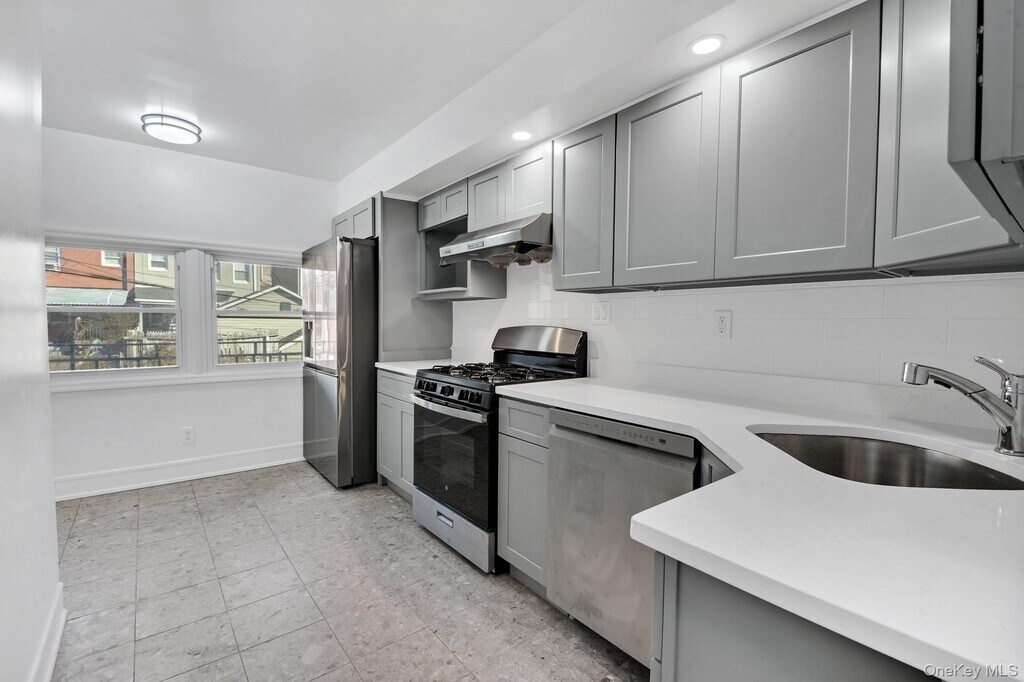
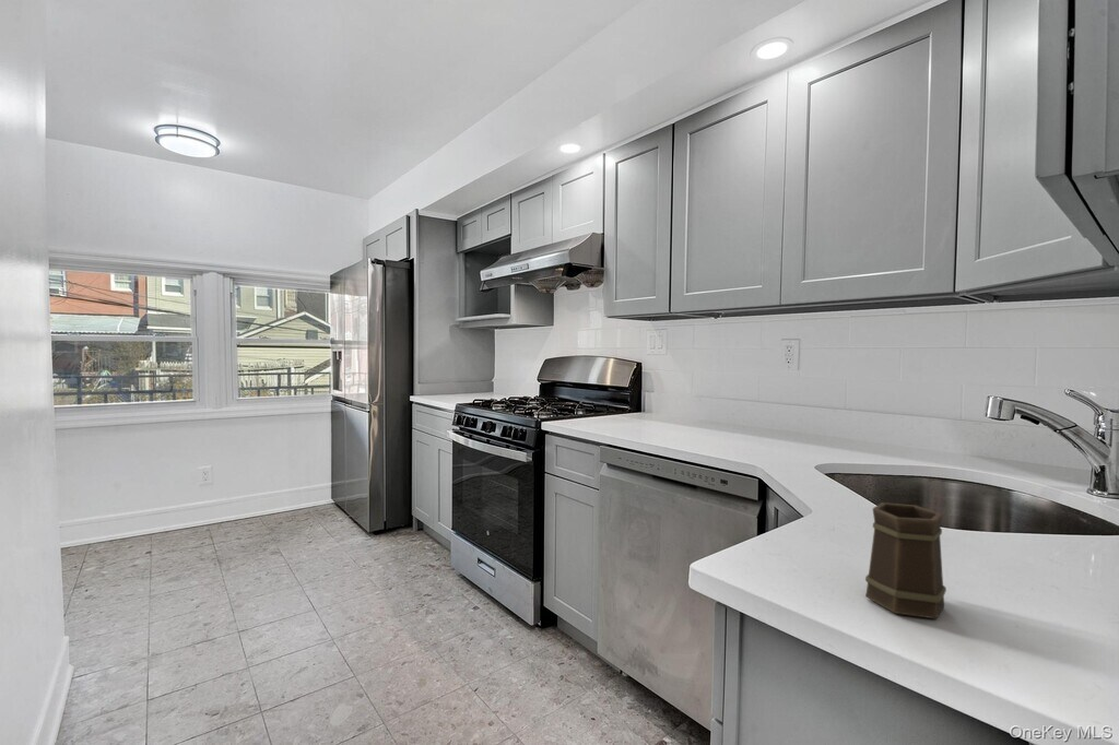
+ mug (906, 555)
